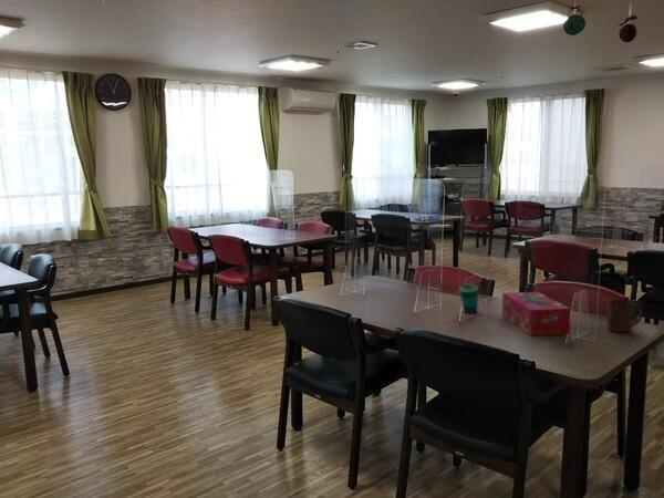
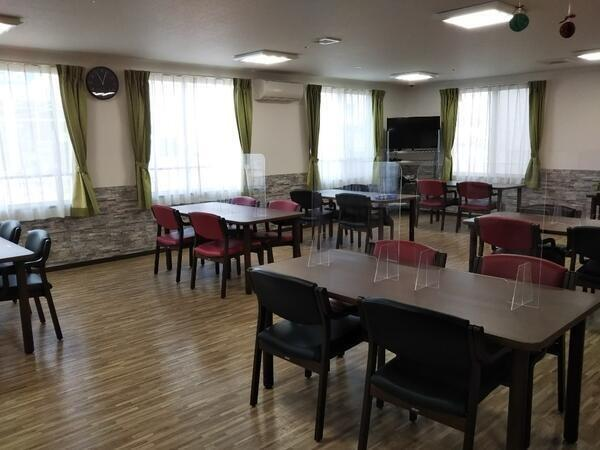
- tissue box (533, 312)
- cup (623, 315)
- cup (468, 298)
